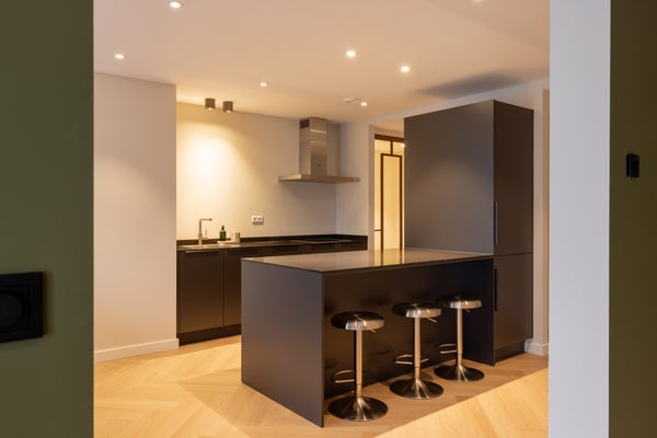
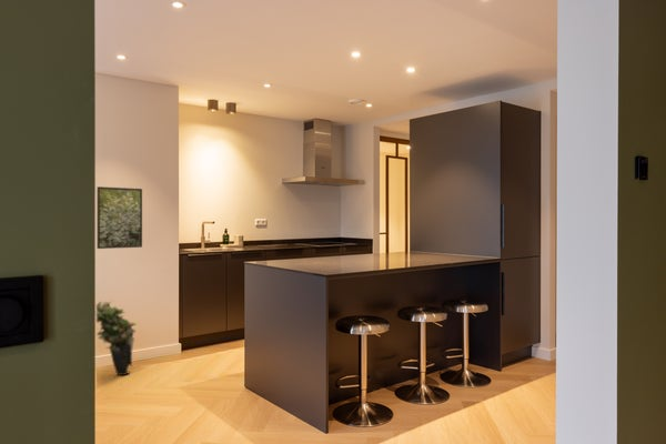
+ potted plant (113, 336)
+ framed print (120, 218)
